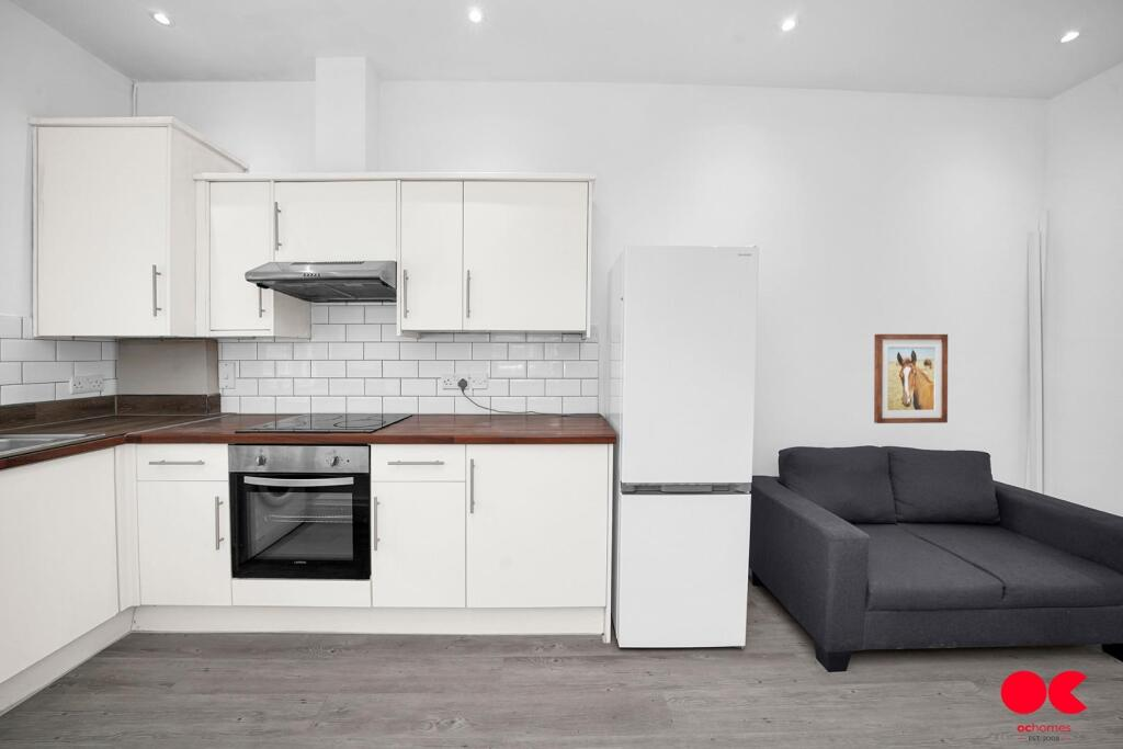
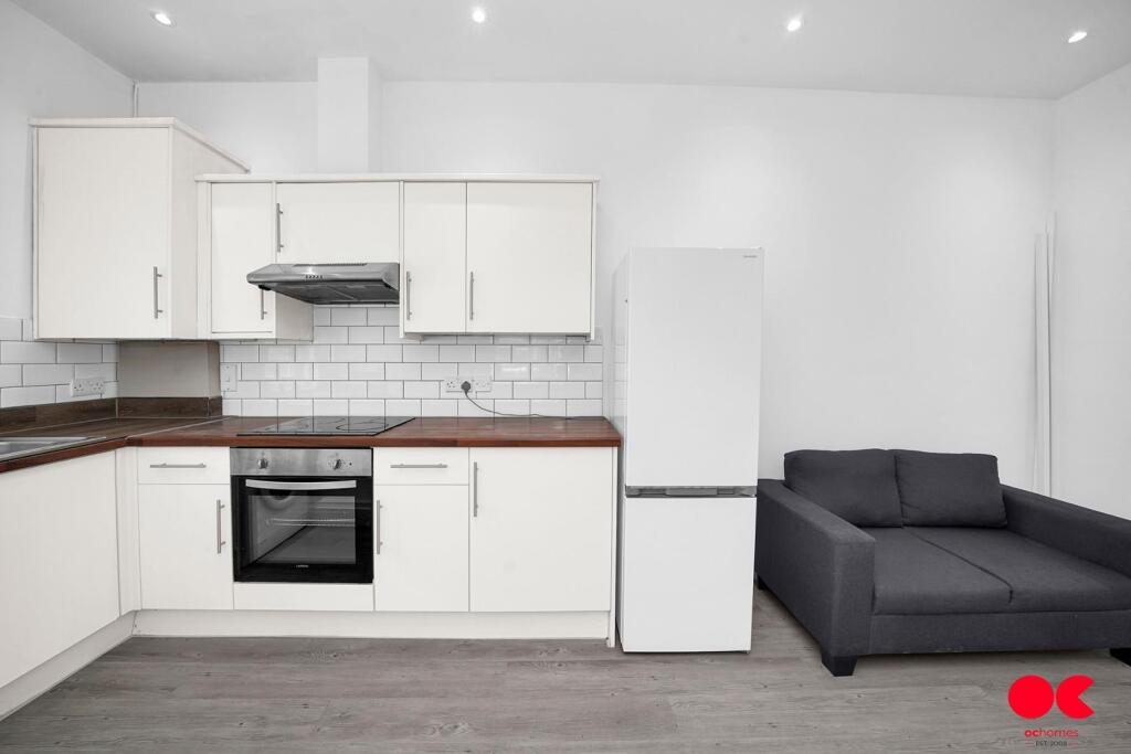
- wall art (910, 378)
